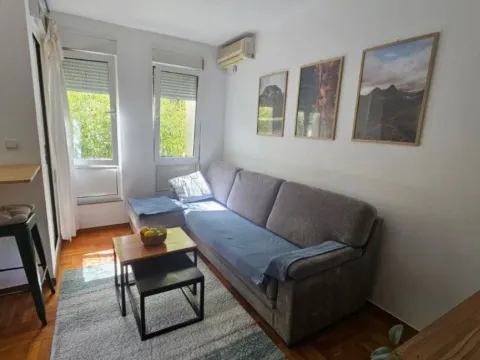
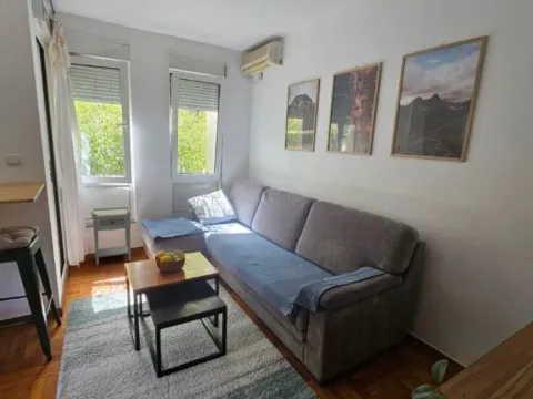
+ nightstand (112, 229)
